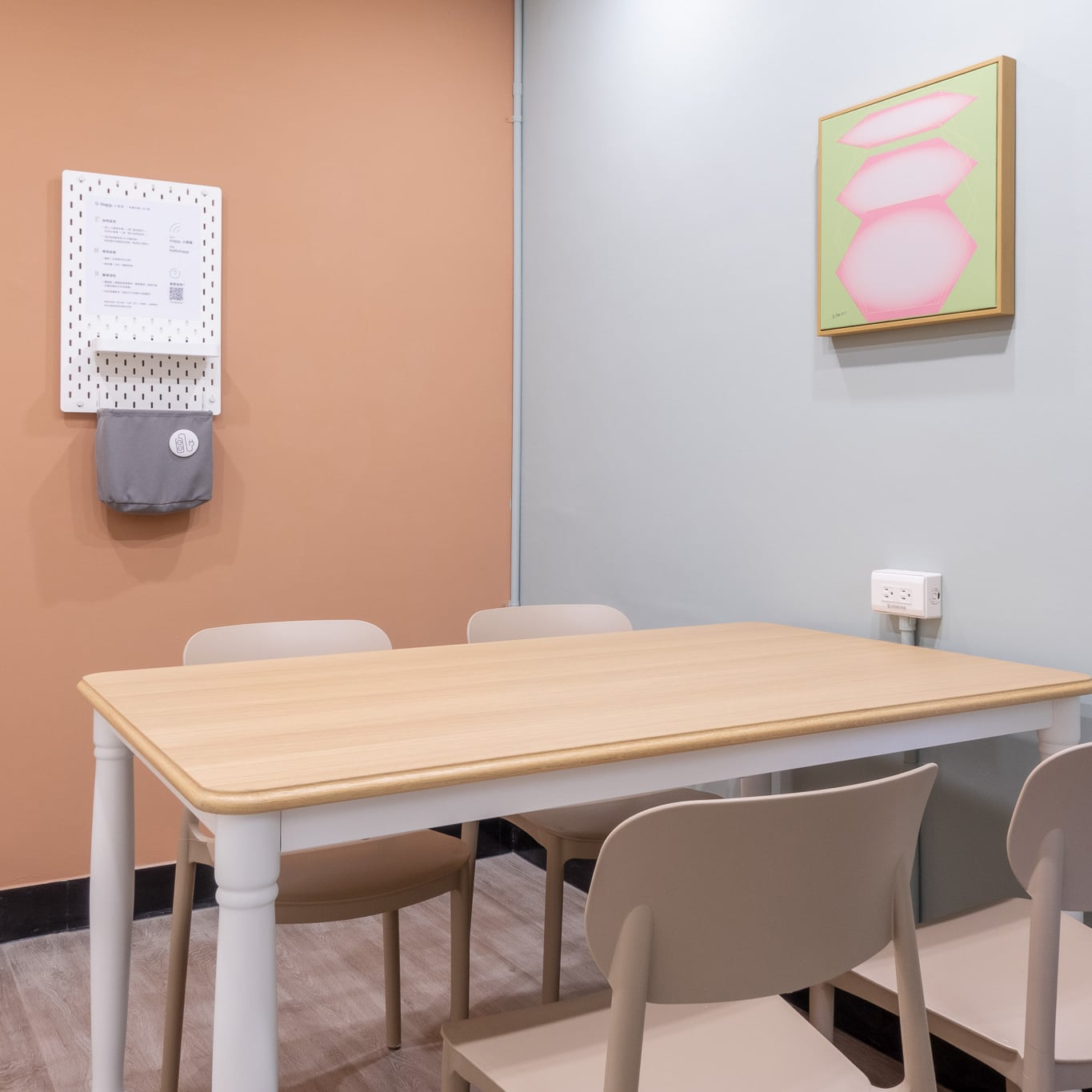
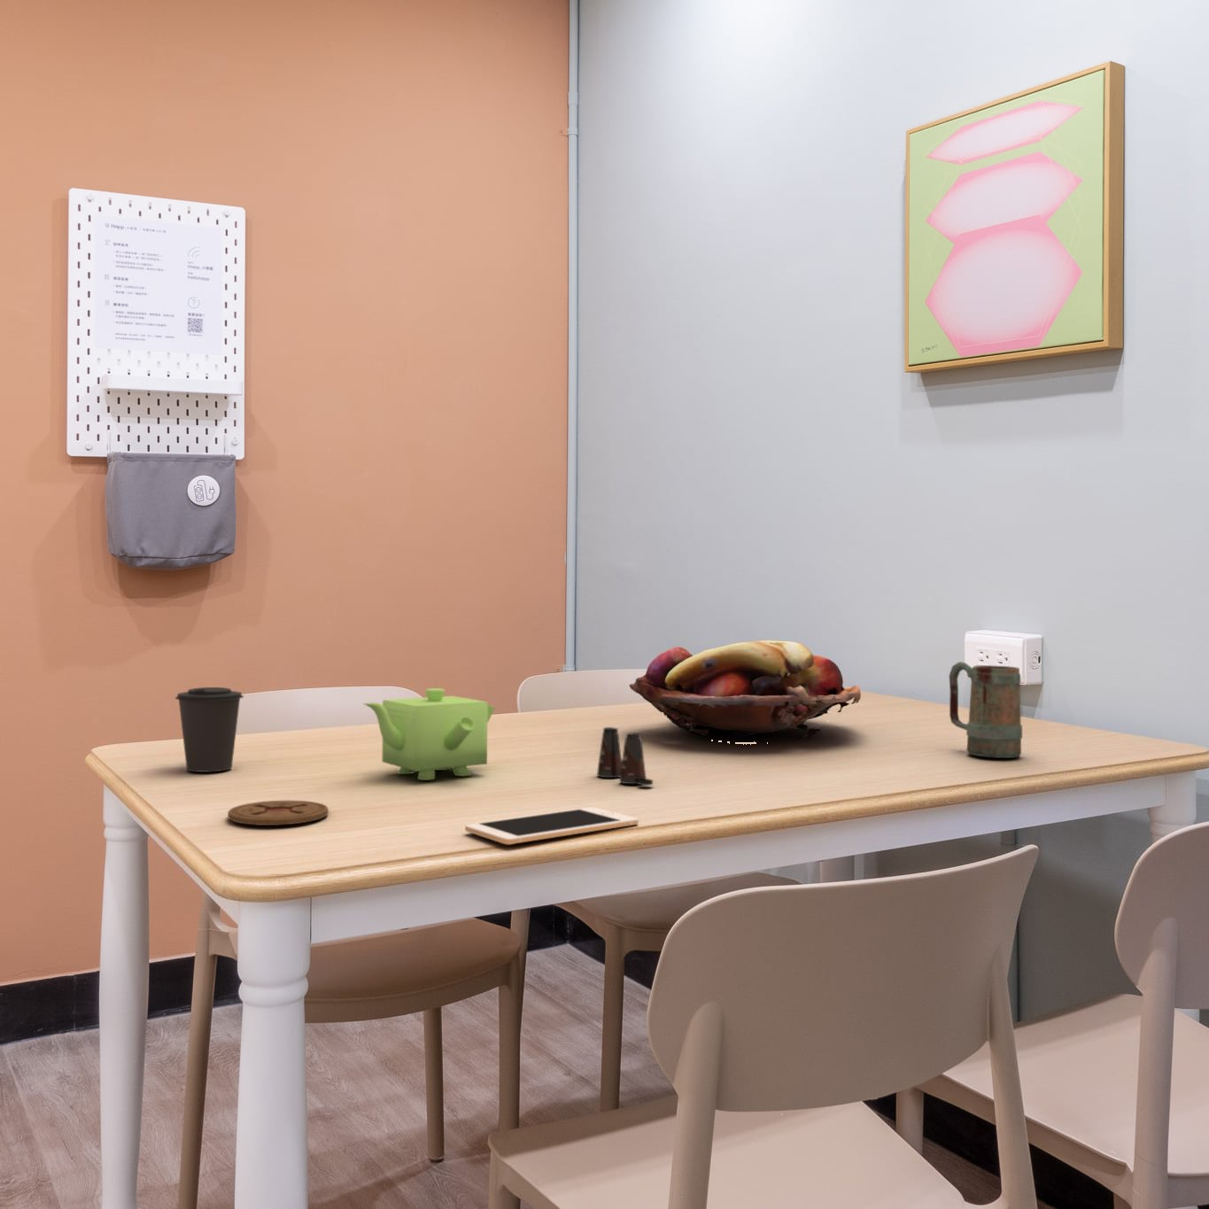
+ coffee cup (209, 728)
+ cell phone (552, 825)
+ fruit basket (751, 686)
+ coaster (278, 813)
+ mug (984, 707)
+ salt shaker (626, 755)
+ teapot (434, 732)
